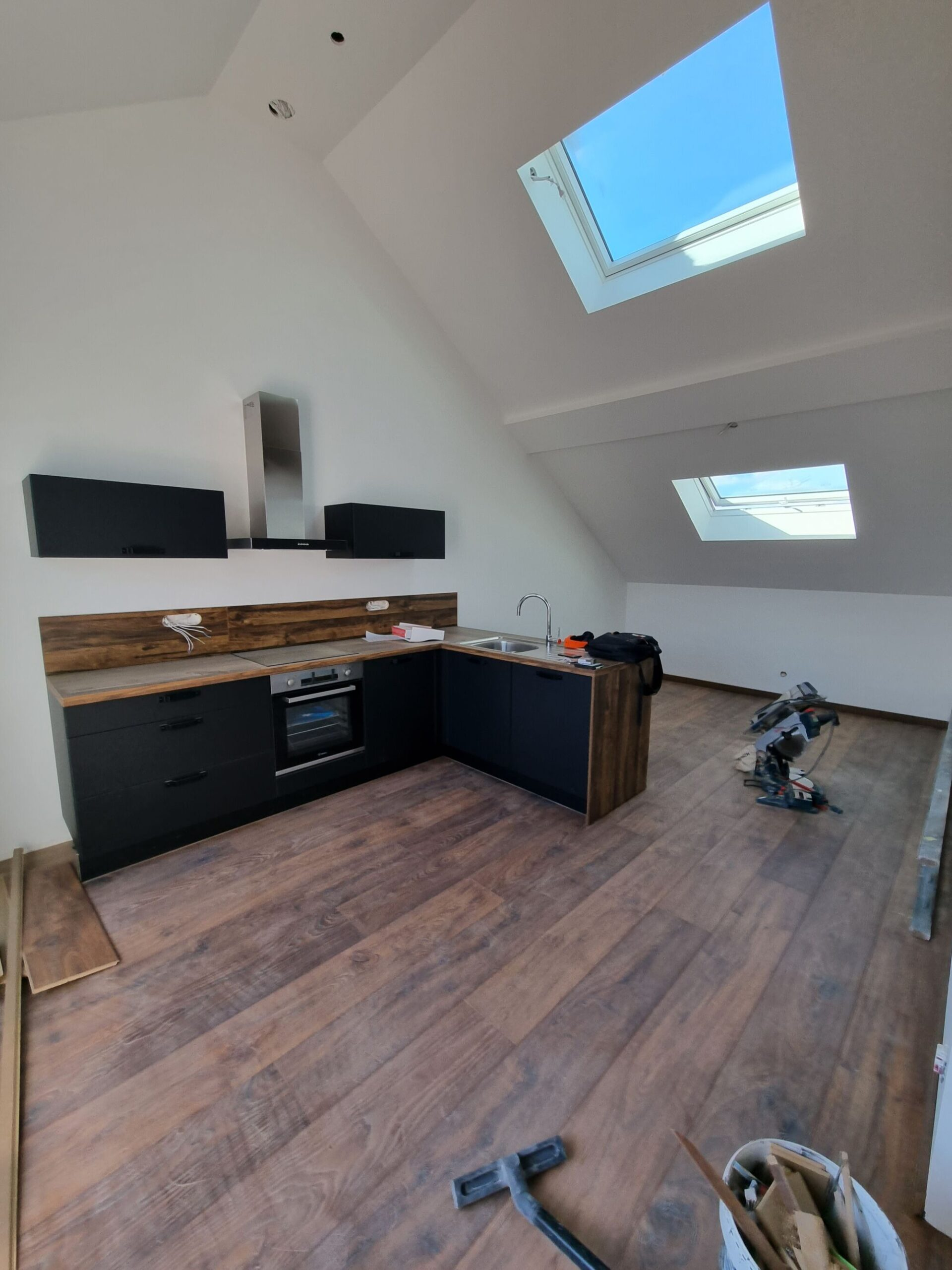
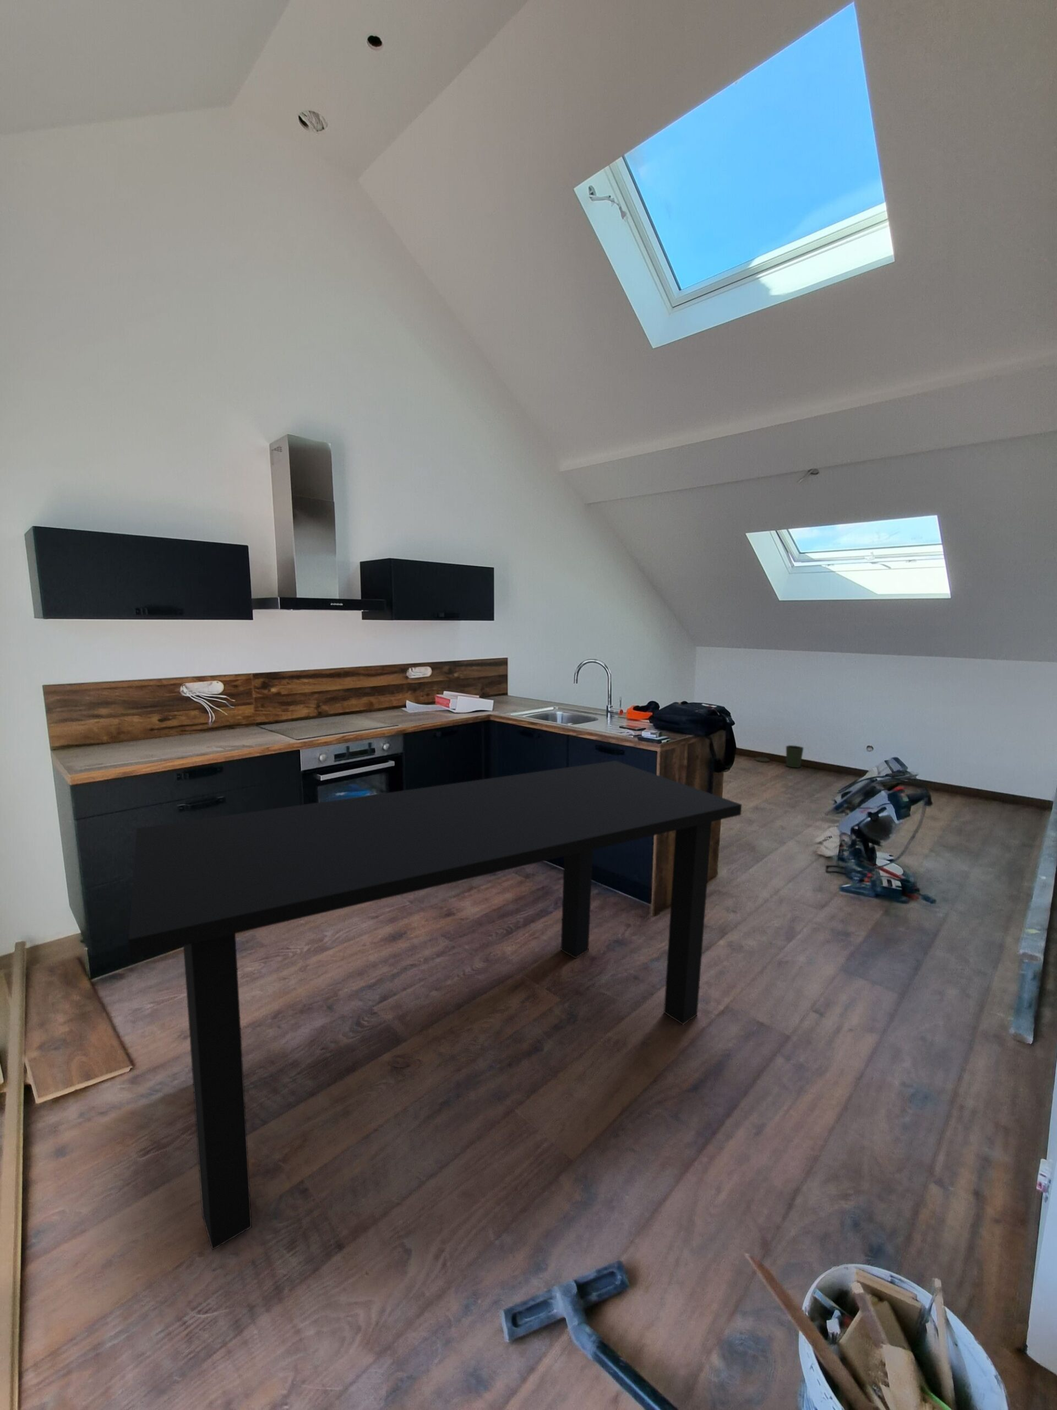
+ trash can (786, 754)
+ dining table (455, 882)
